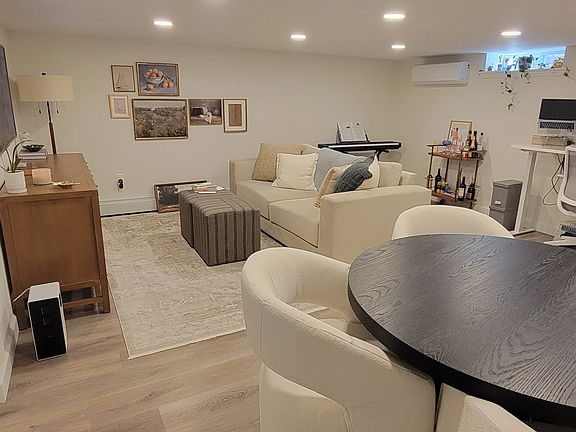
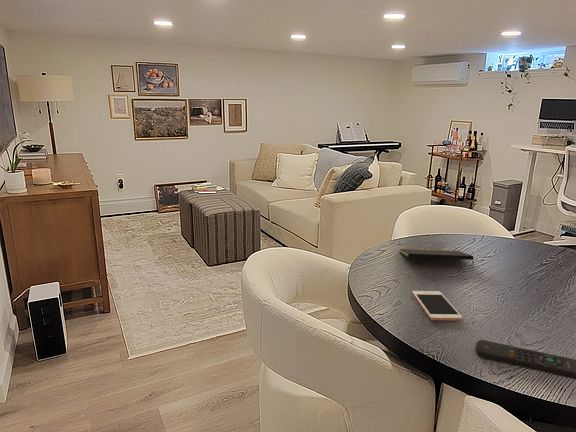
+ remote control (529, 358)
+ cell phone (435, 304)
+ notepad (434, 253)
